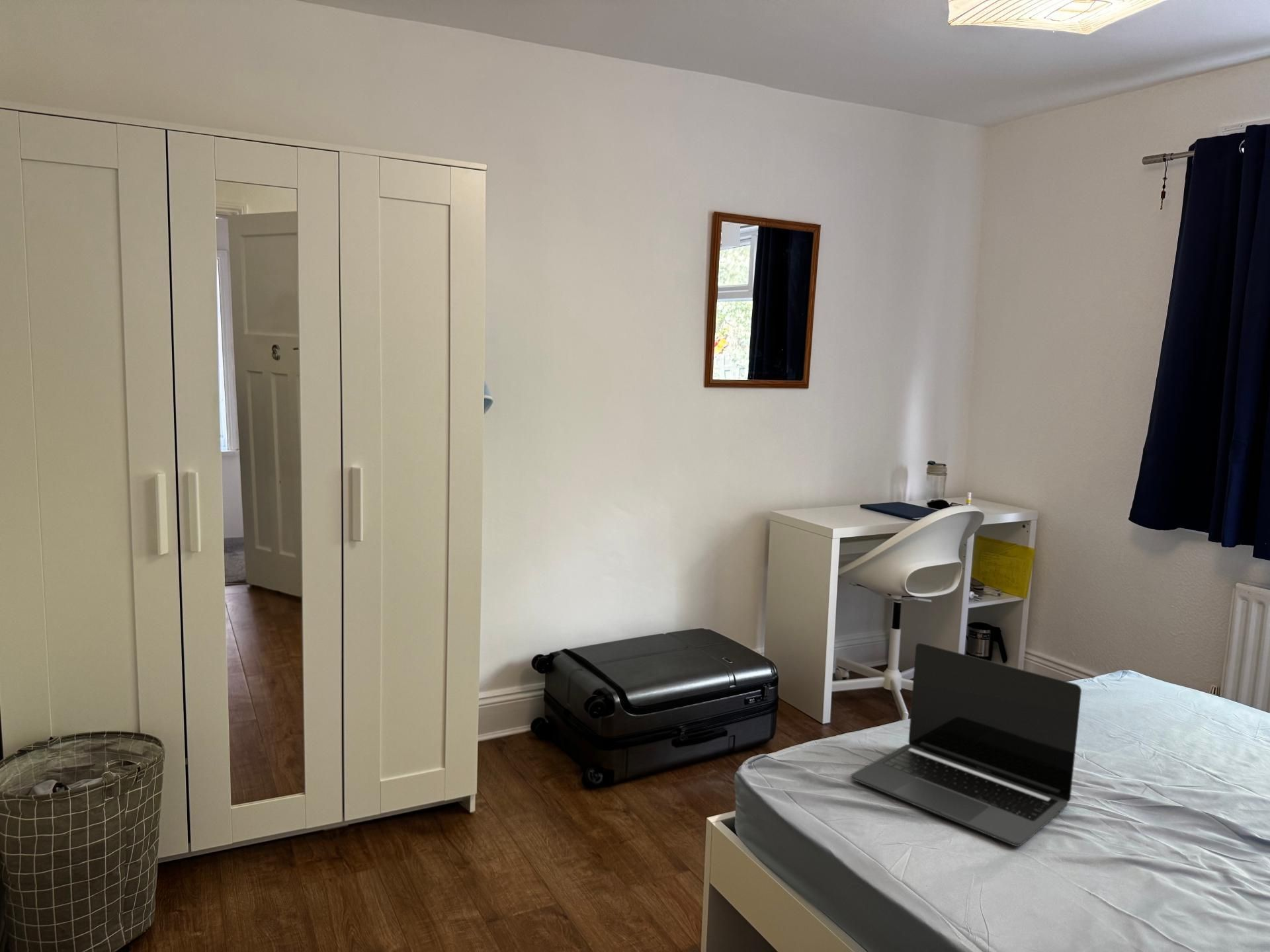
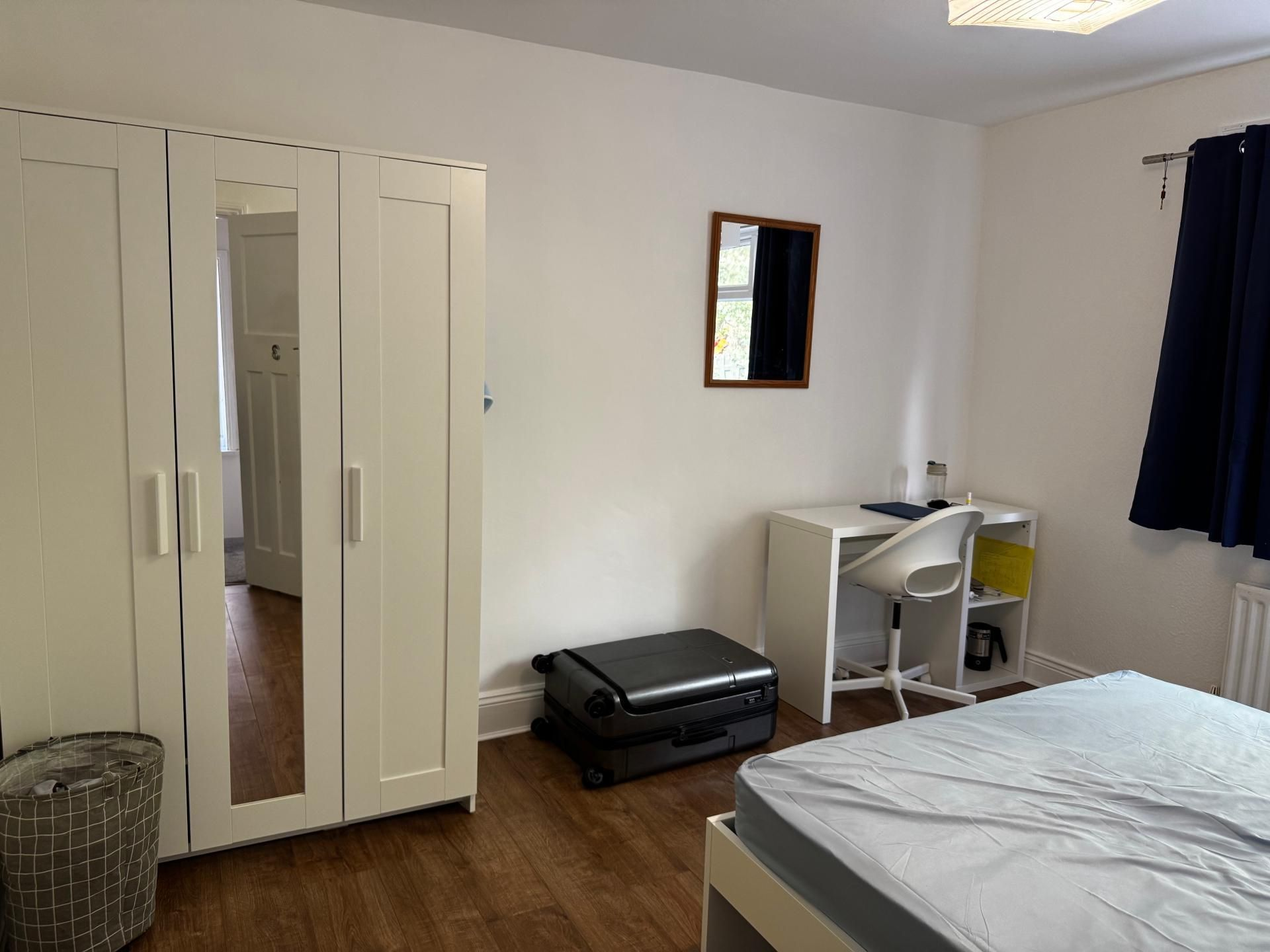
- laptop (962, 734)
